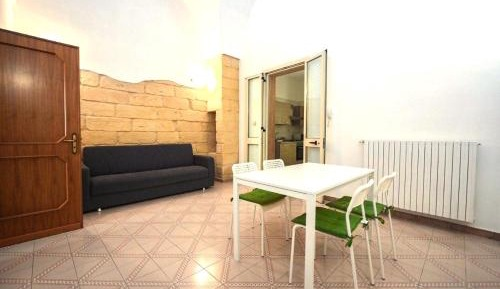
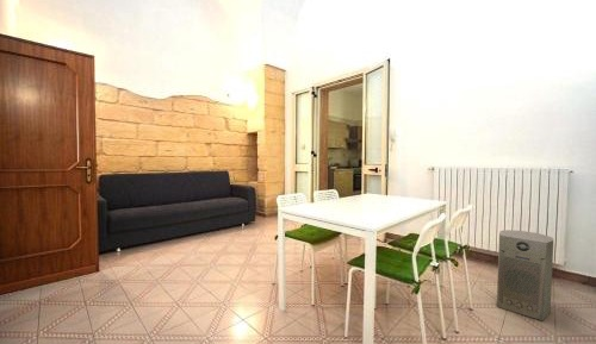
+ fan (523, 269)
